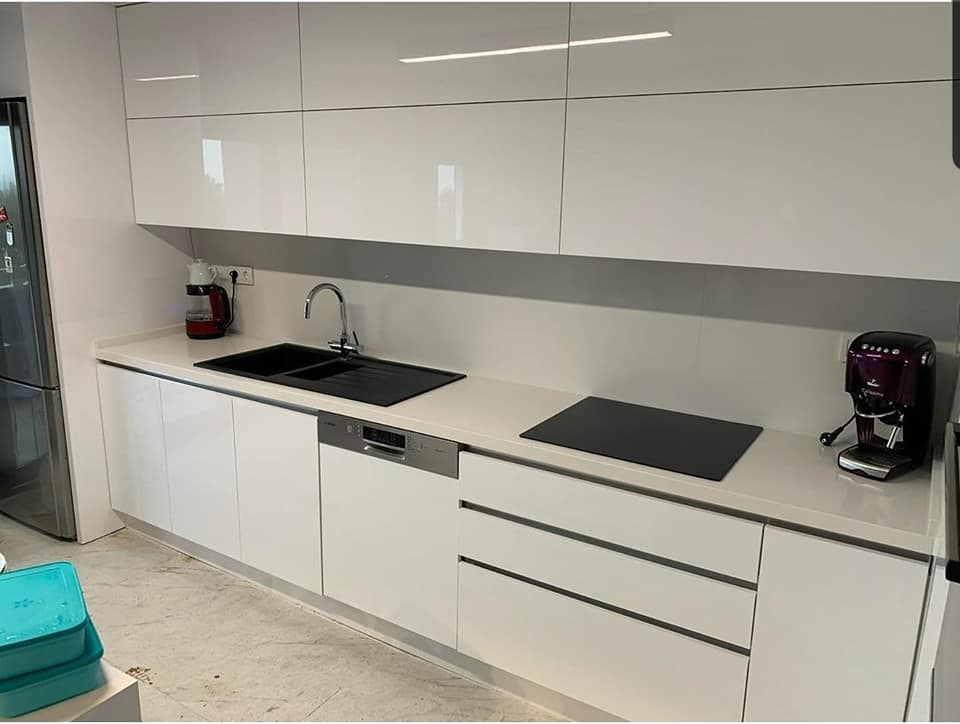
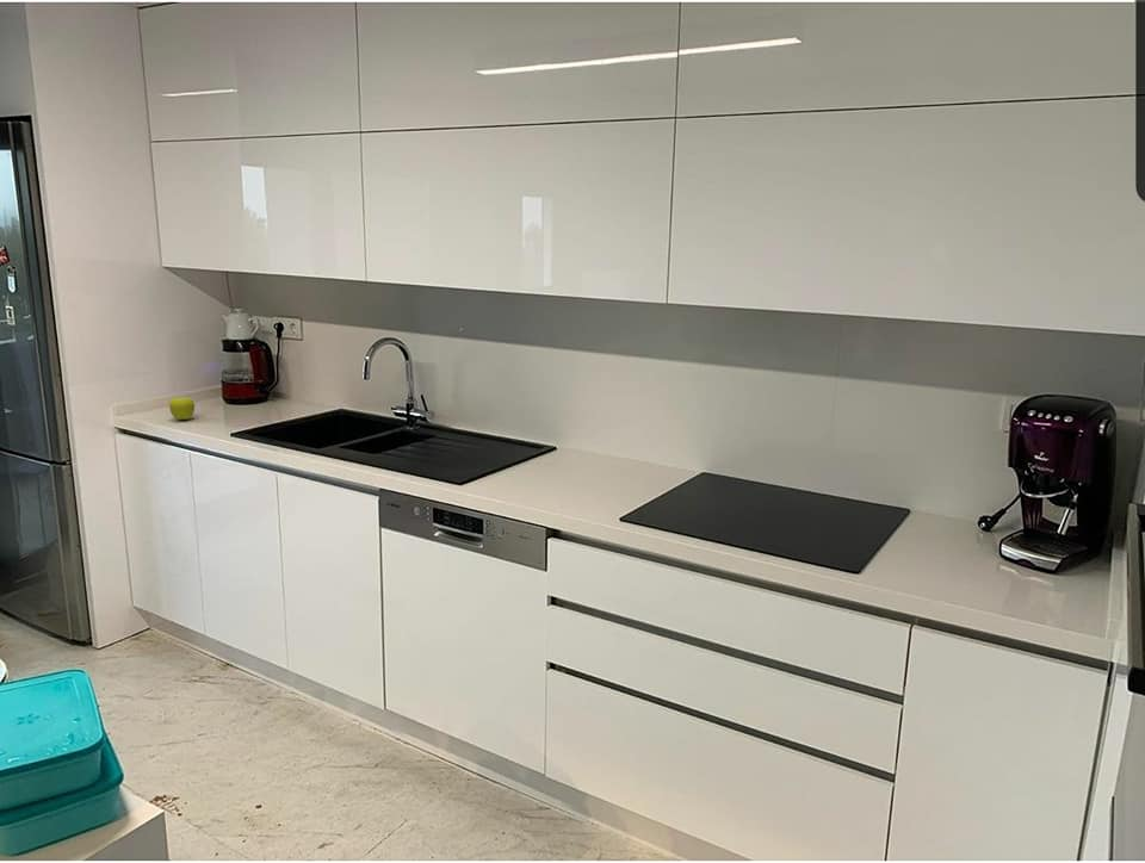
+ fruit (181, 408)
